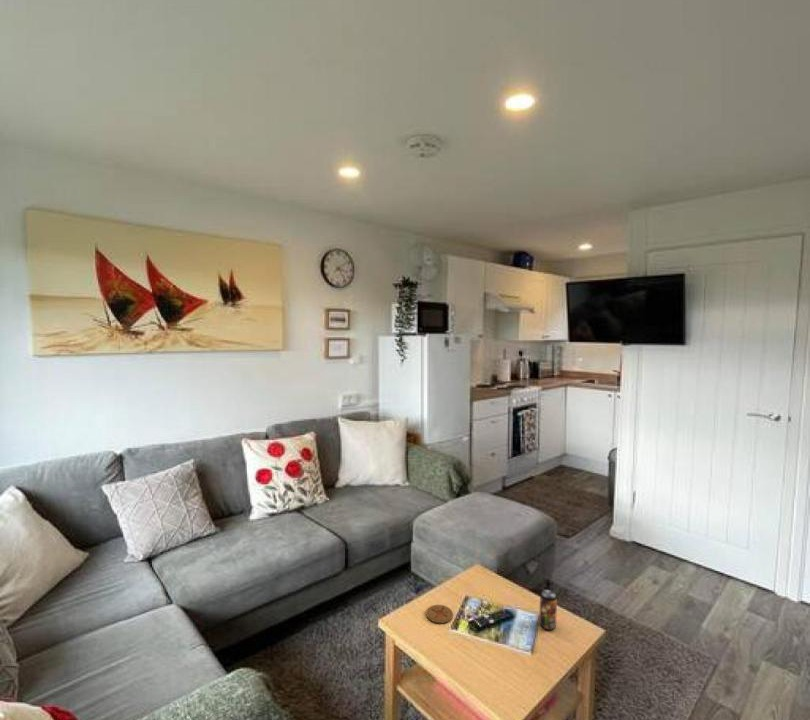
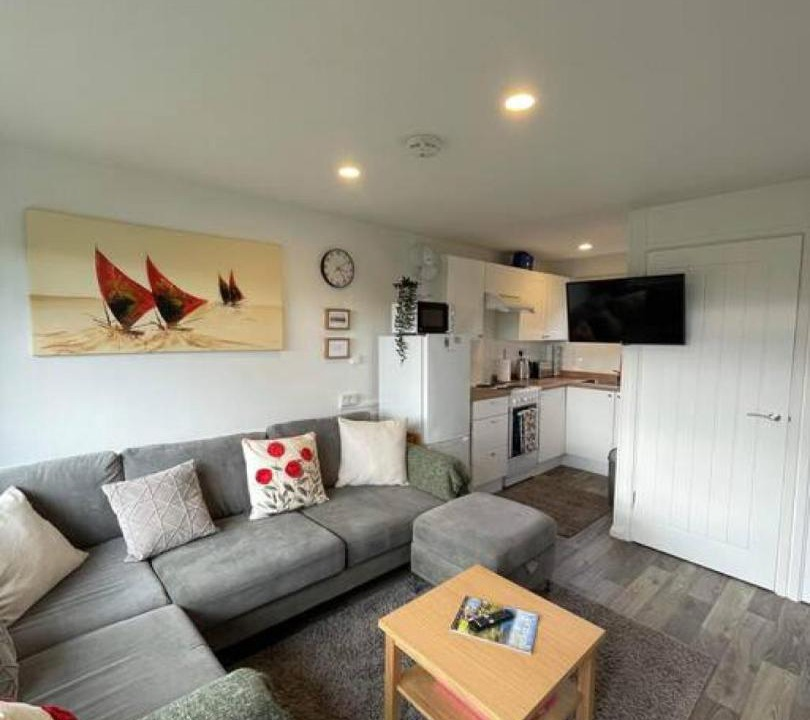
- beverage can (548, 609)
- coaster (439, 613)
